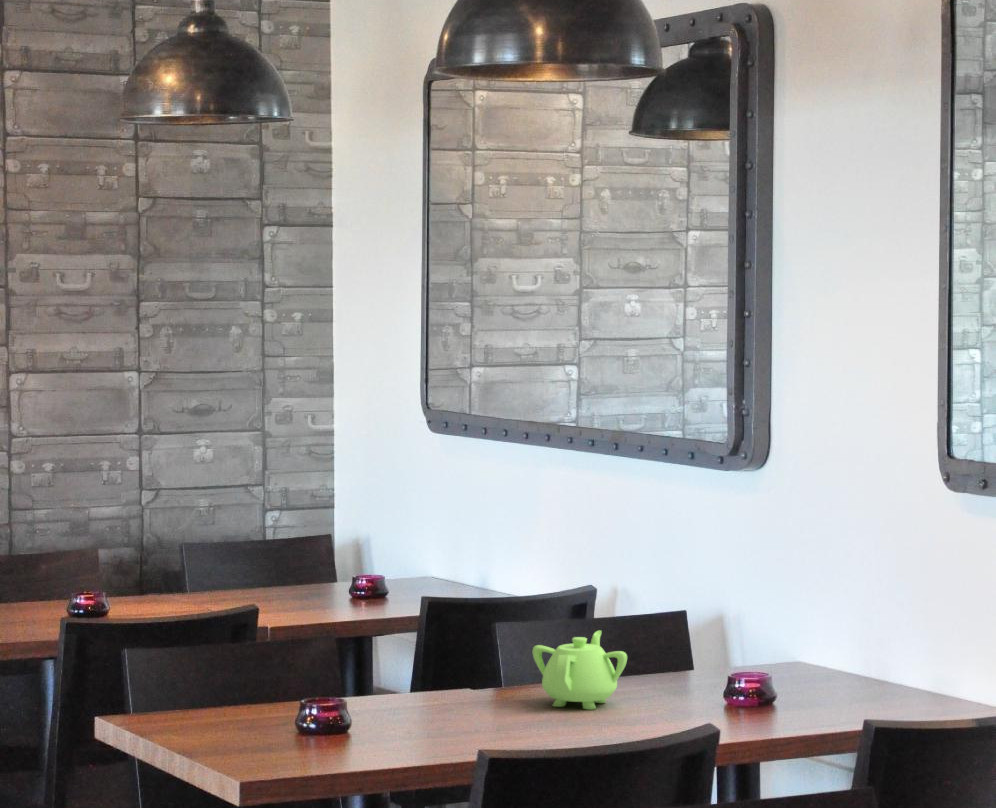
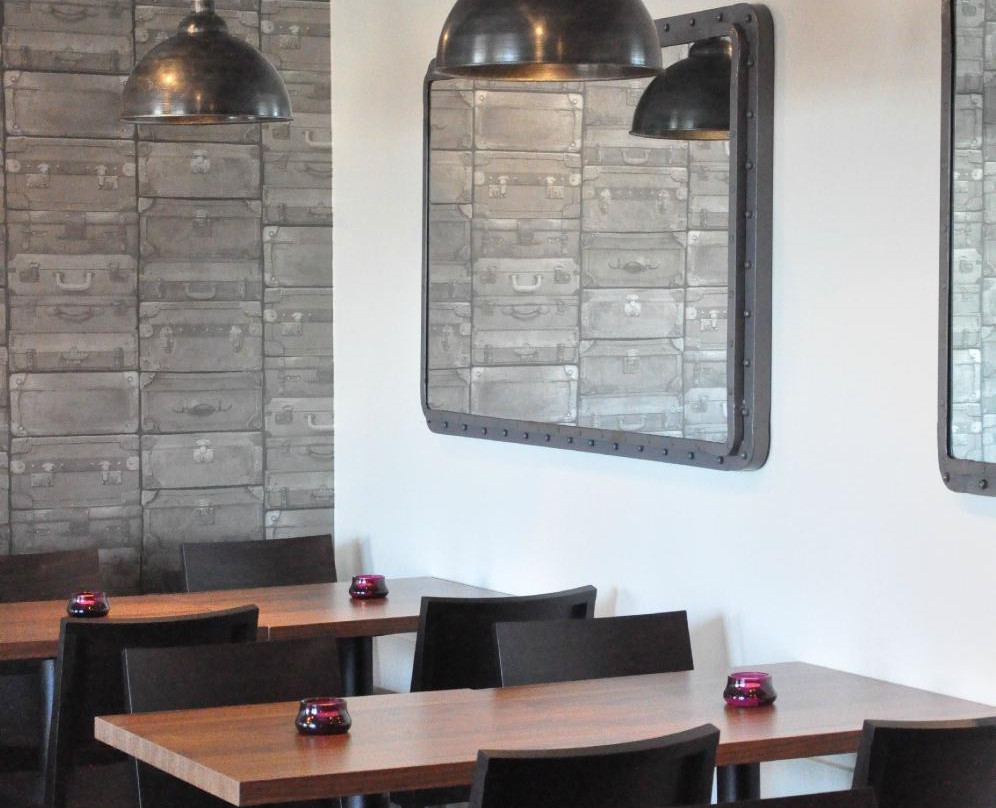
- teapot (580, 670)
